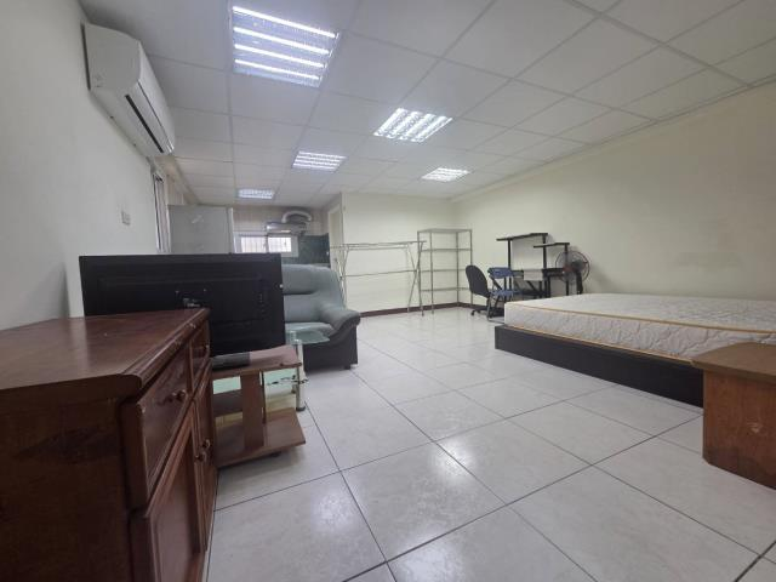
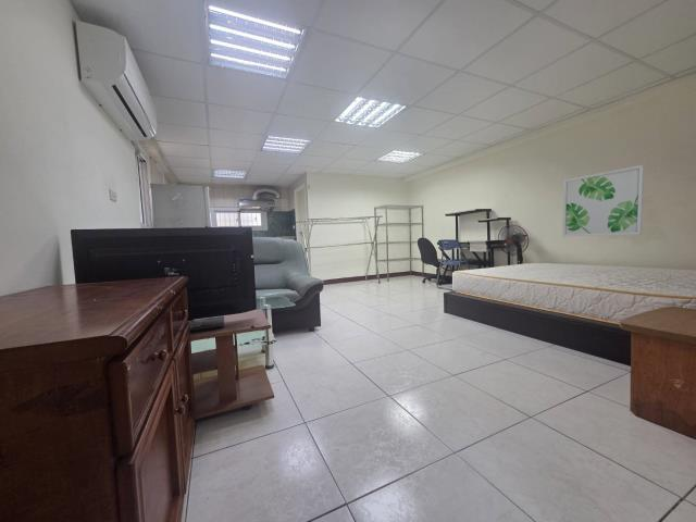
+ wall art (599, 204)
